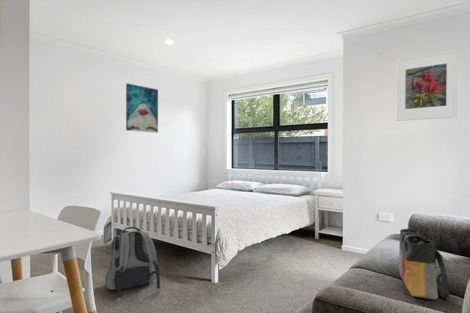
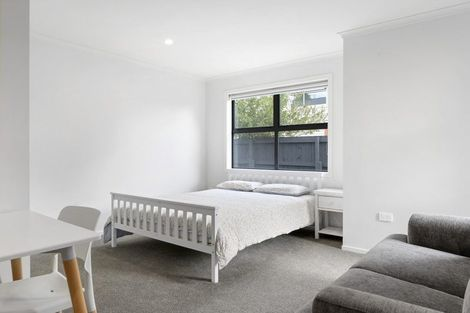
- wall art (142, 109)
- backpack (131, 257)
- tote bag (423, 261)
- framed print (425, 87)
